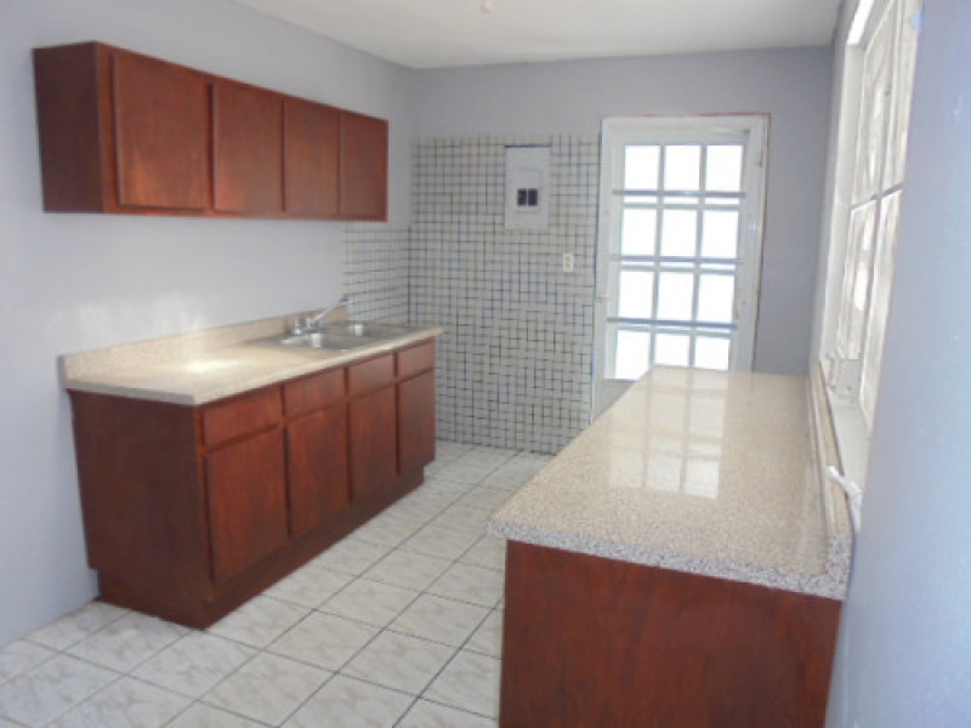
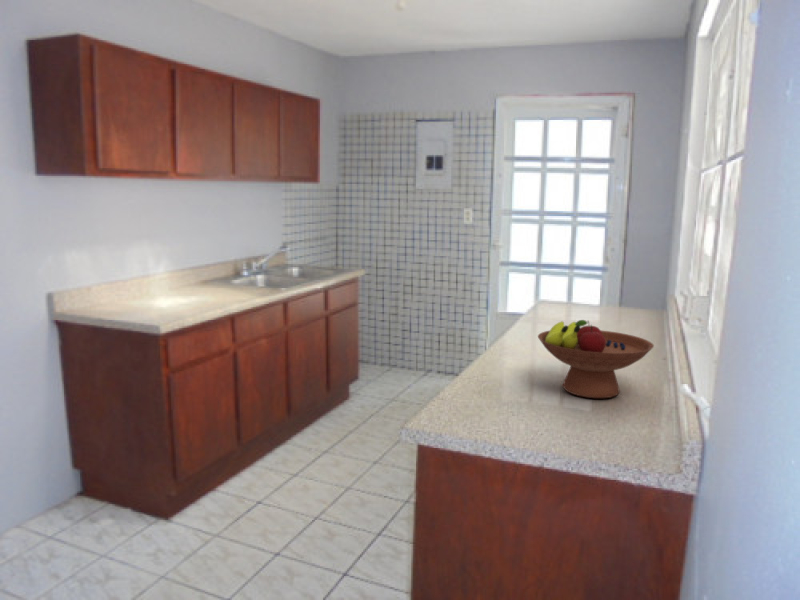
+ fruit bowl (593, 355)
